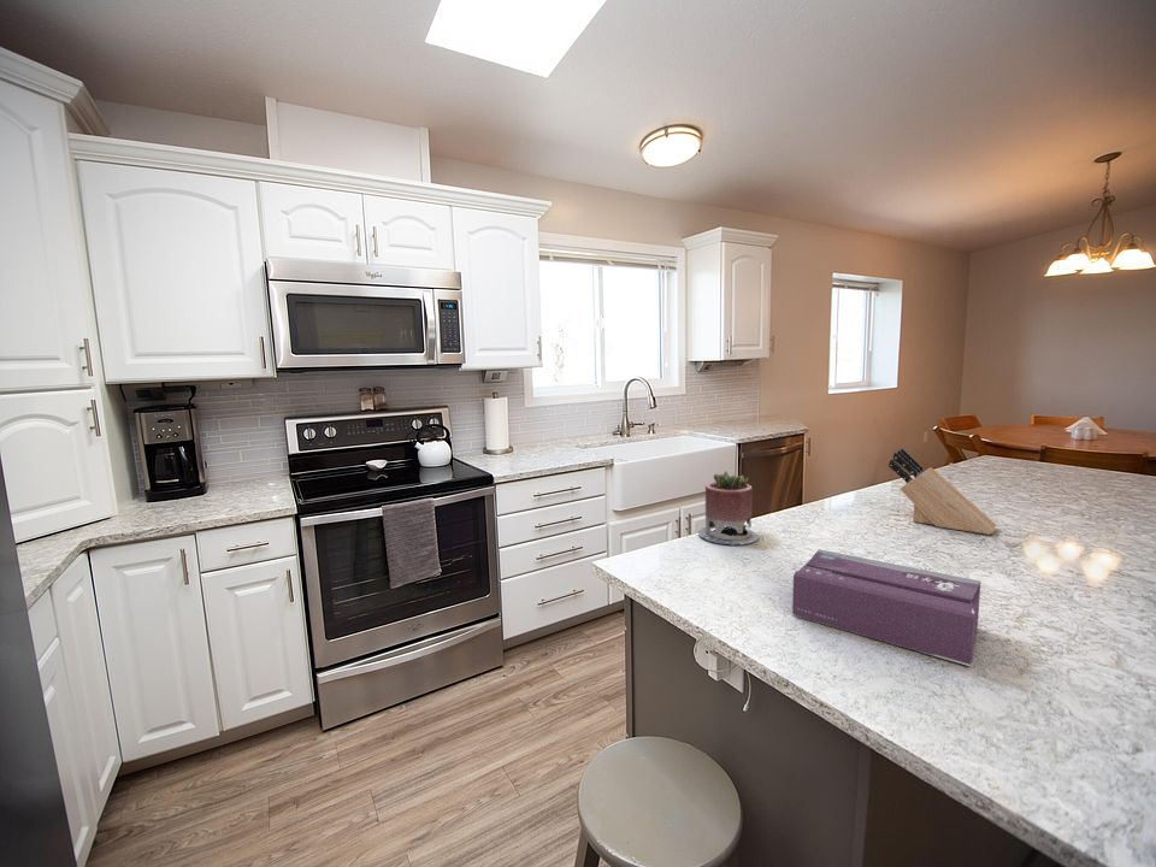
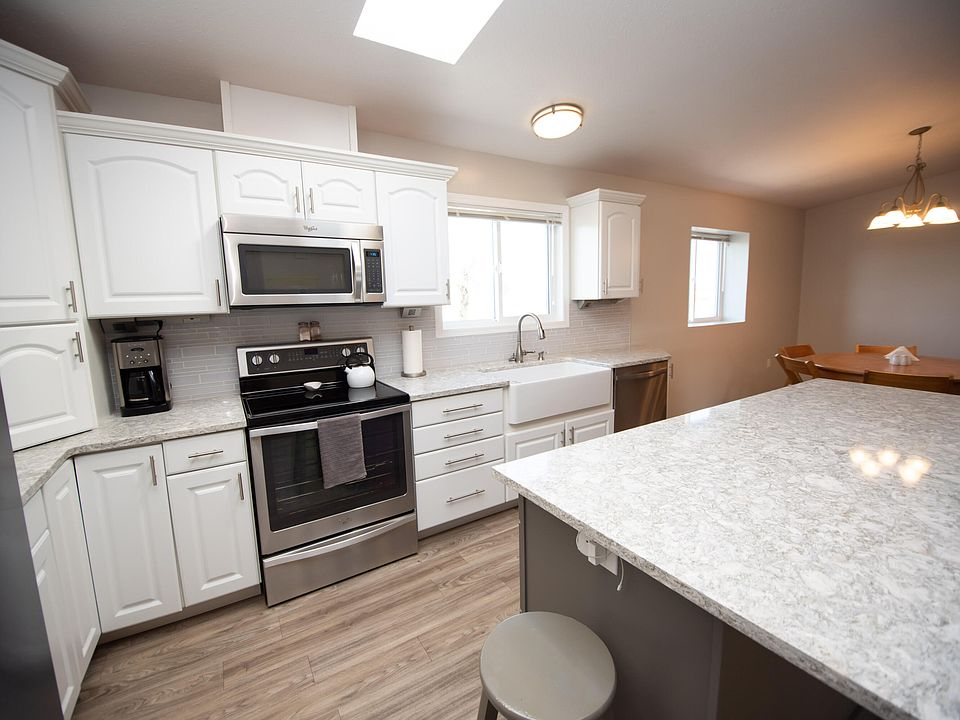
- tissue box (883, 598)
- succulent planter (727, 503)
- knife block (939, 488)
